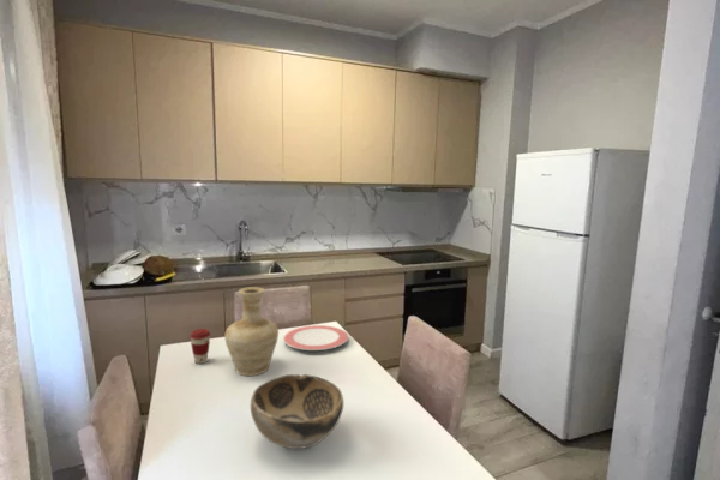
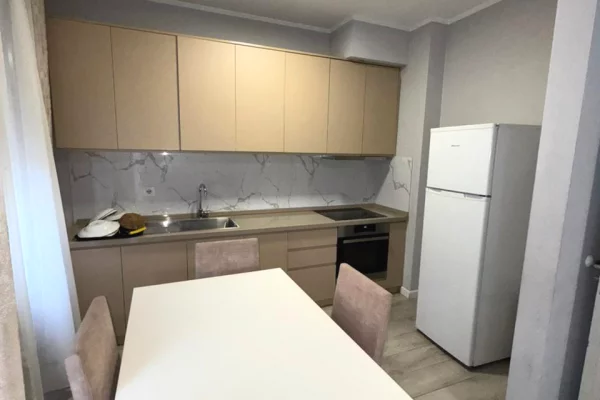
- decorative bowl (298, 414)
- vase (252, 329)
- coffee cup (200, 346)
- plate (316, 338)
